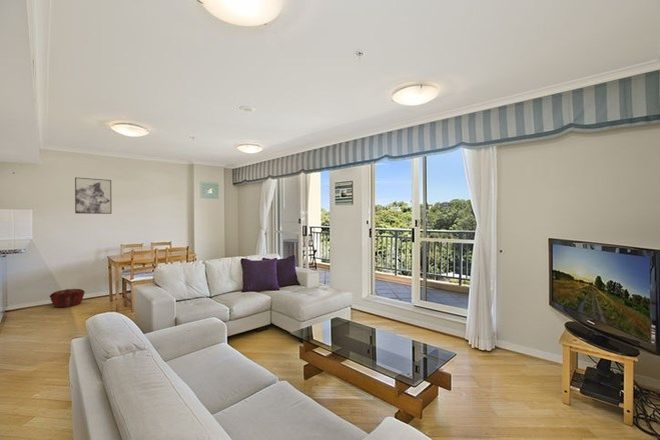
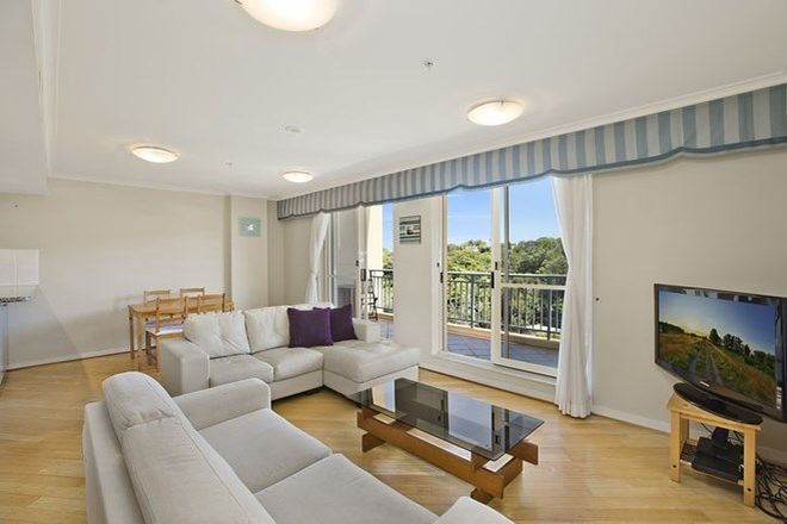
- woven basket (67, 296)
- wall art (93, 196)
